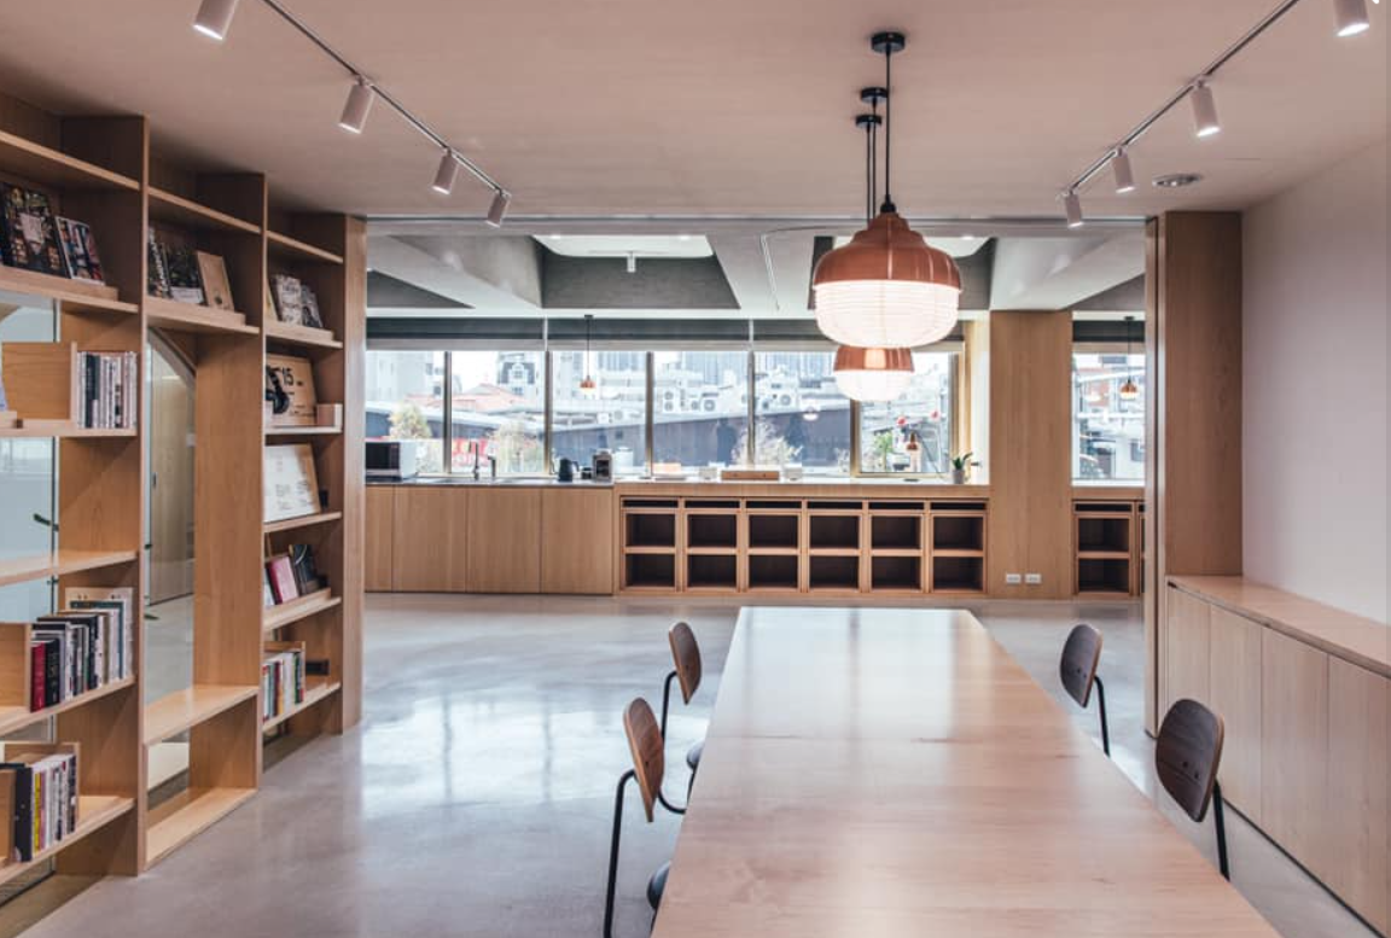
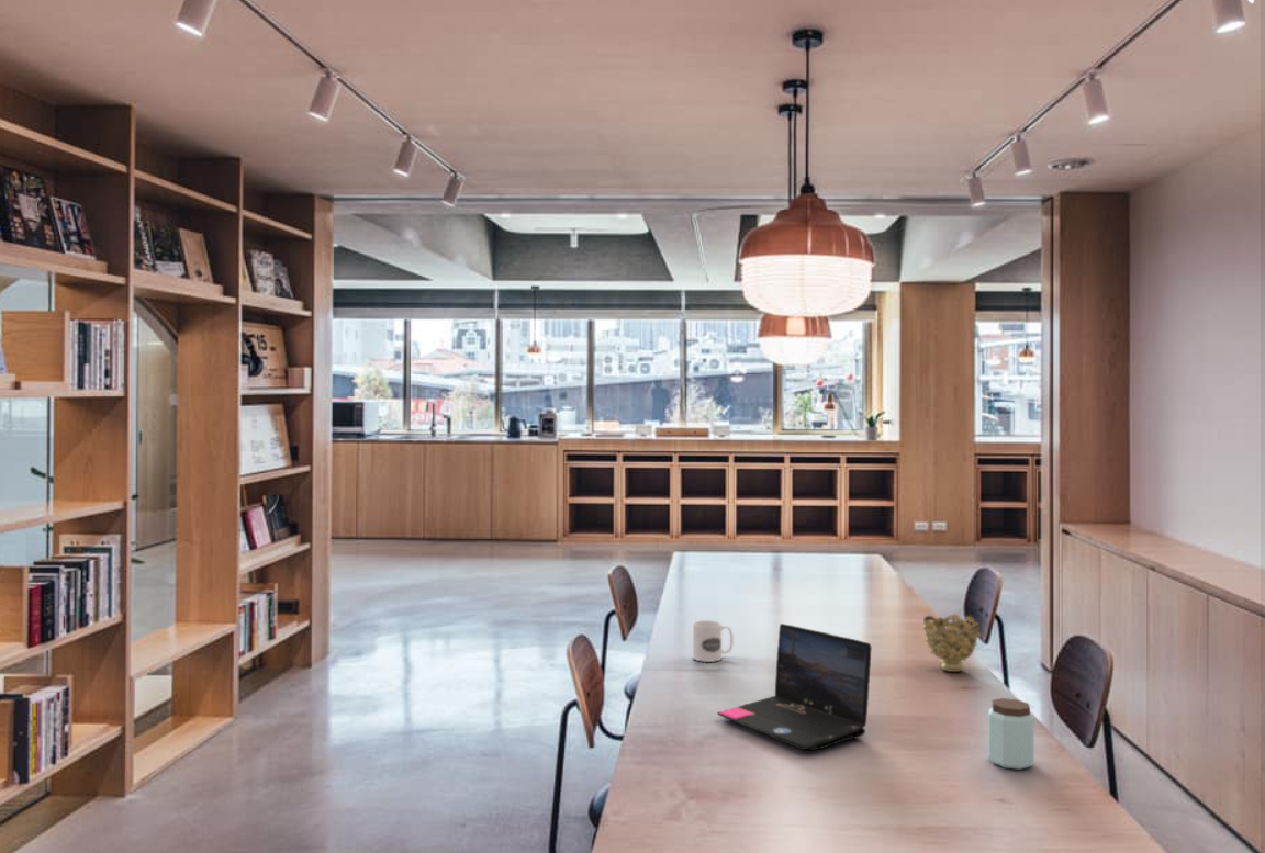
+ mug (713, 640)
+ decorative bowl (951, 643)
+ laptop (792, 682)
+ peanut butter (1010, 732)
